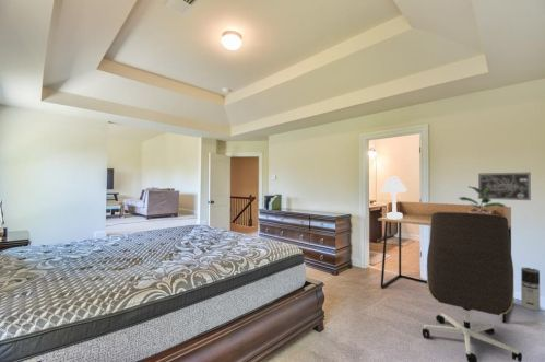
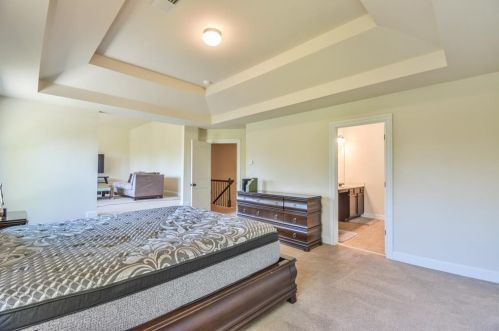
- office chair (467, 276)
- lamp (394, 197)
- desk (429, 224)
- potted plant (481, 206)
- wall art (502, 186)
- air purifier (530, 288)
